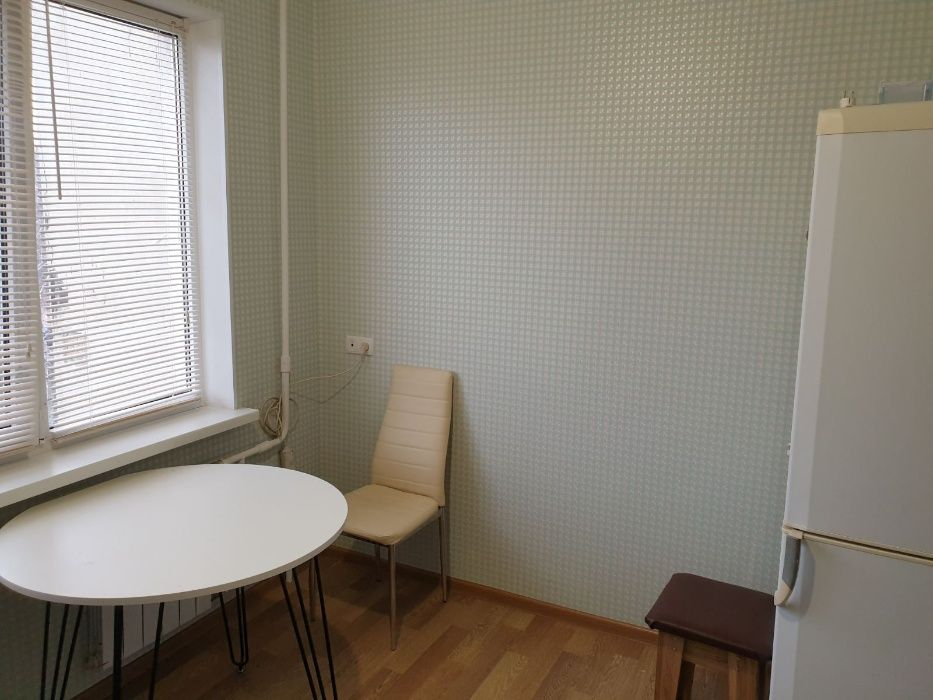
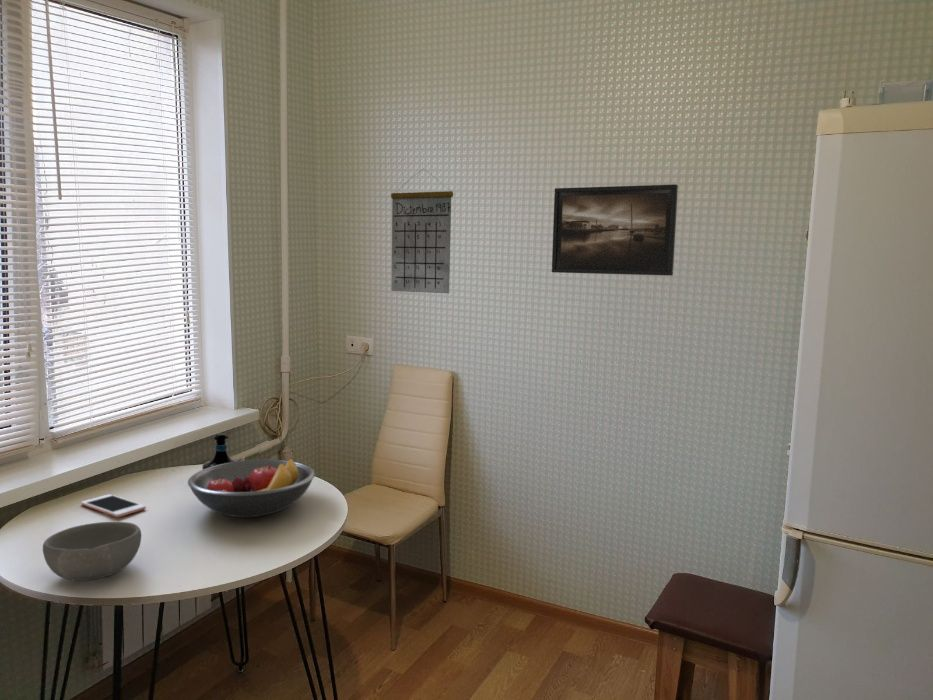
+ calendar (421, 230)
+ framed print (611, 230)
+ bowl (93, 553)
+ fruit bowl (253, 487)
+ cell phone (113, 505)
+ tequila bottle (221, 455)
